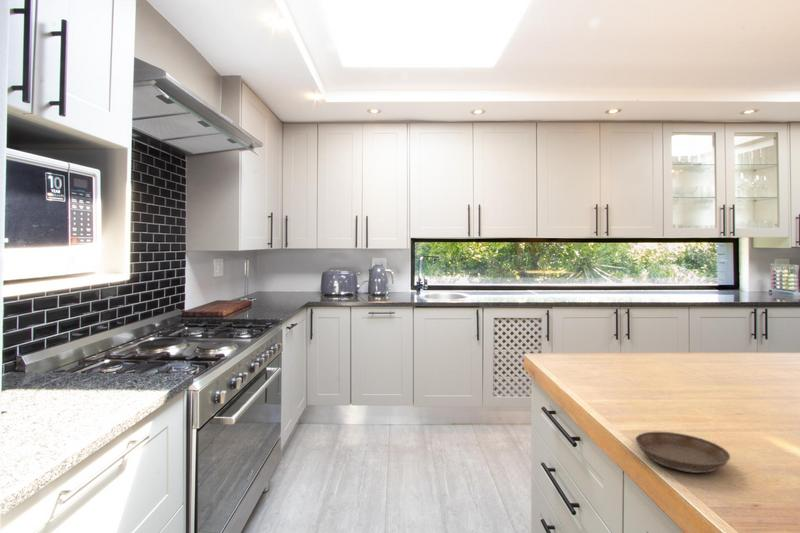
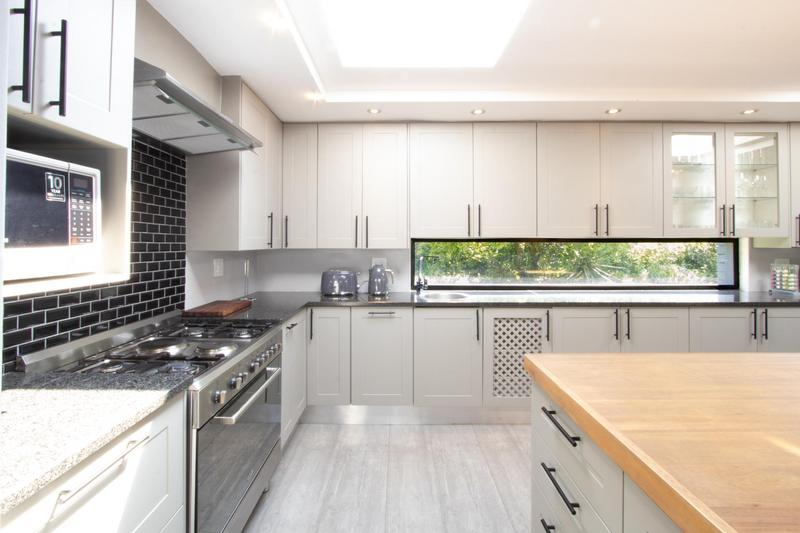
- saucer (680, 452)
